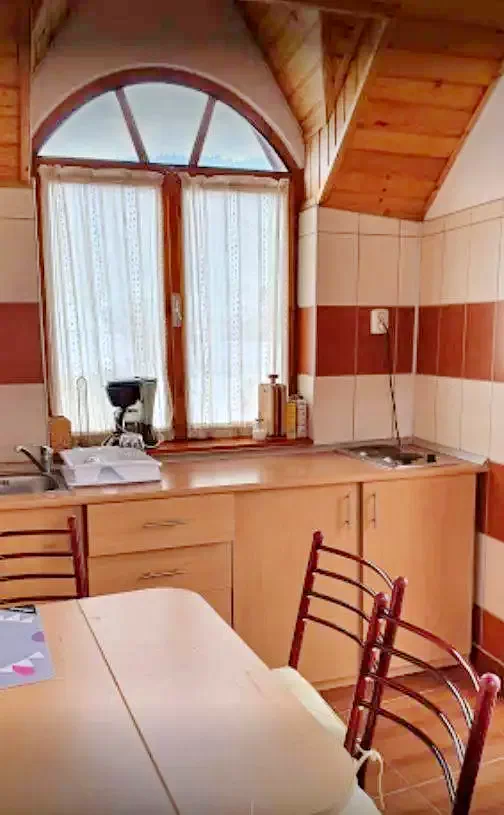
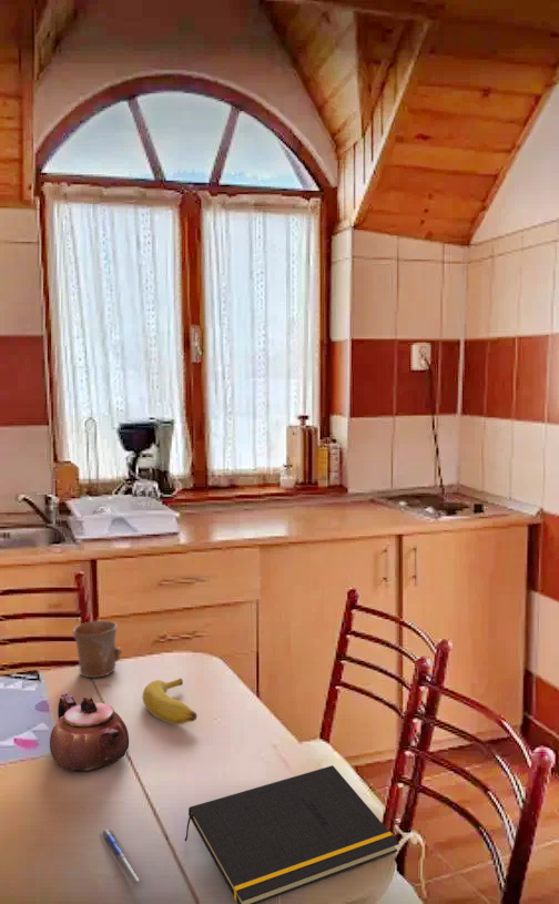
+ banana (174, 700)
+ pen (121, 855)
+ teapot (88, 725)
+ notepad (292, 829)
+ mug (99, 647)
